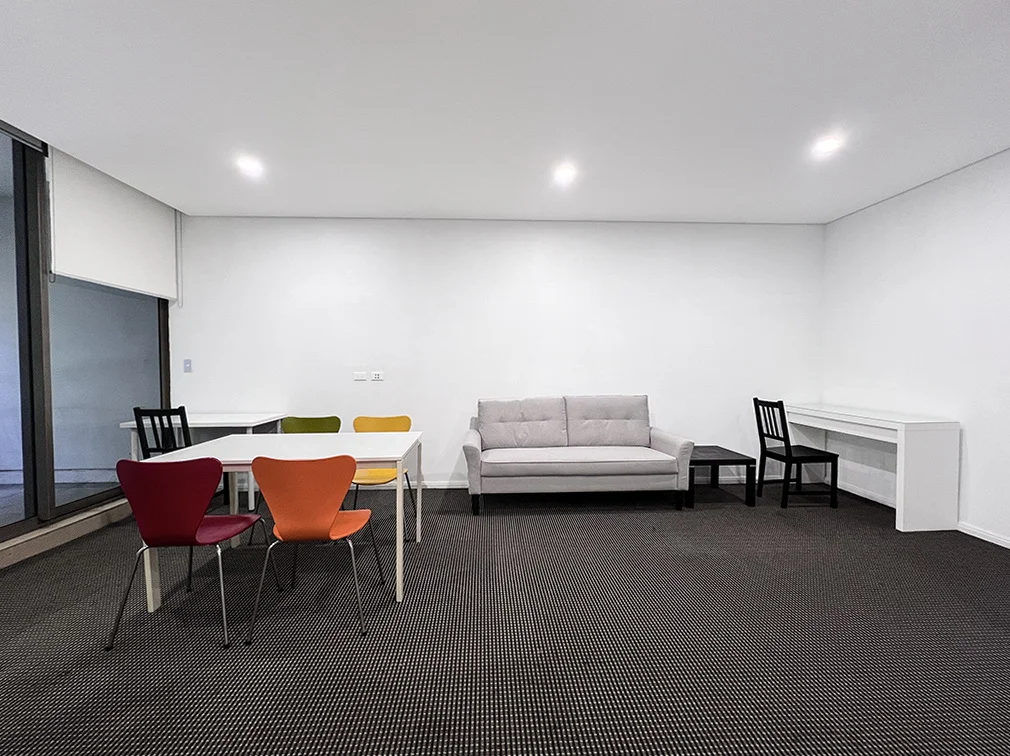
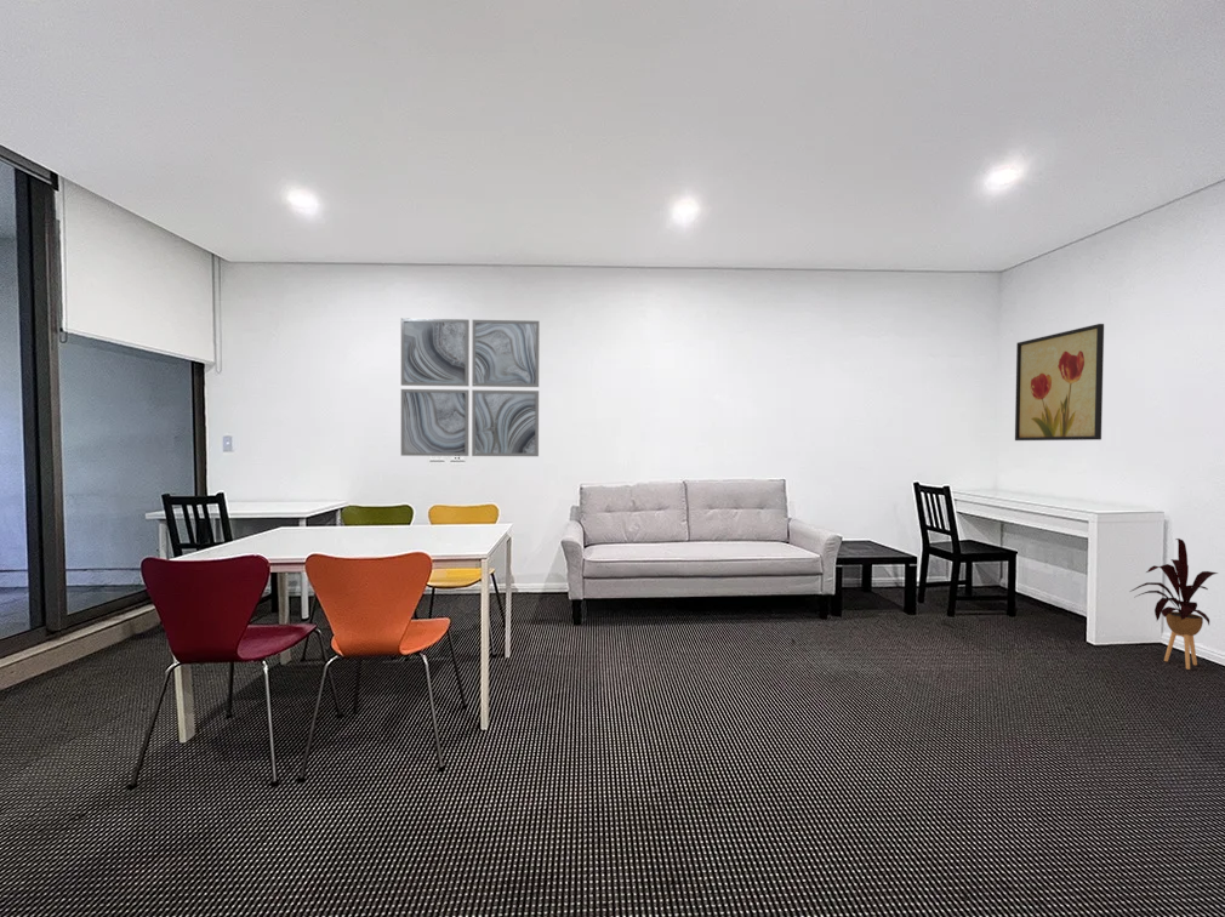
+ wall art (1055, 387)
+ house plant (1174, 599)
+ wall art (468, 386)
